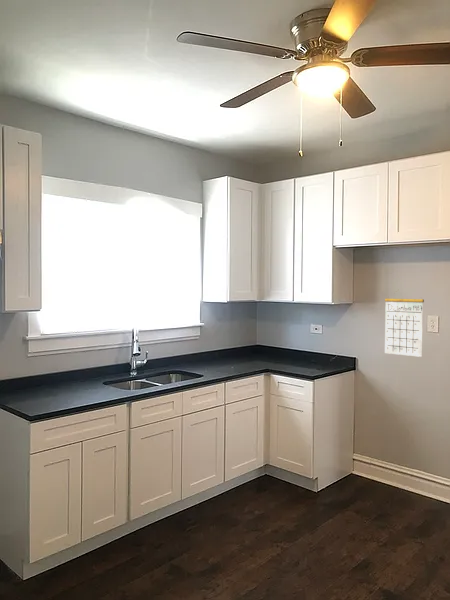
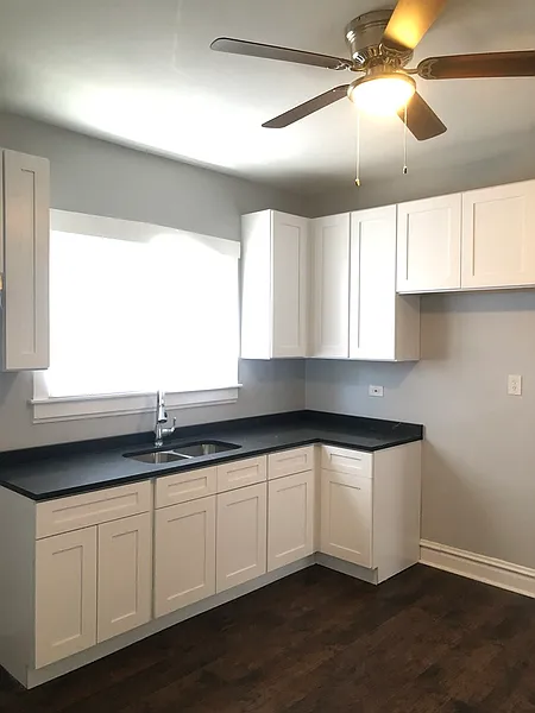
- calendar (403, 320)
